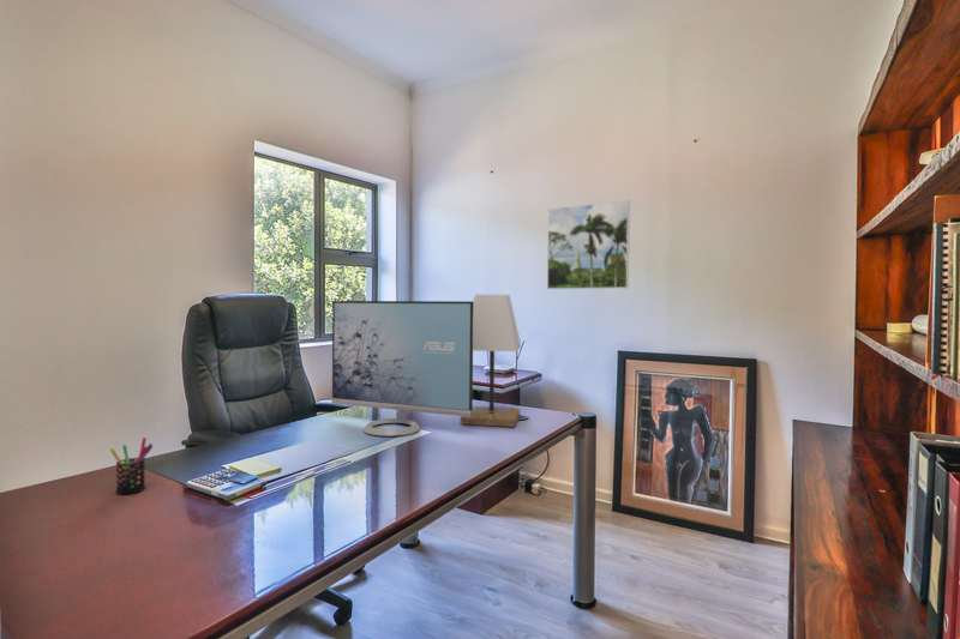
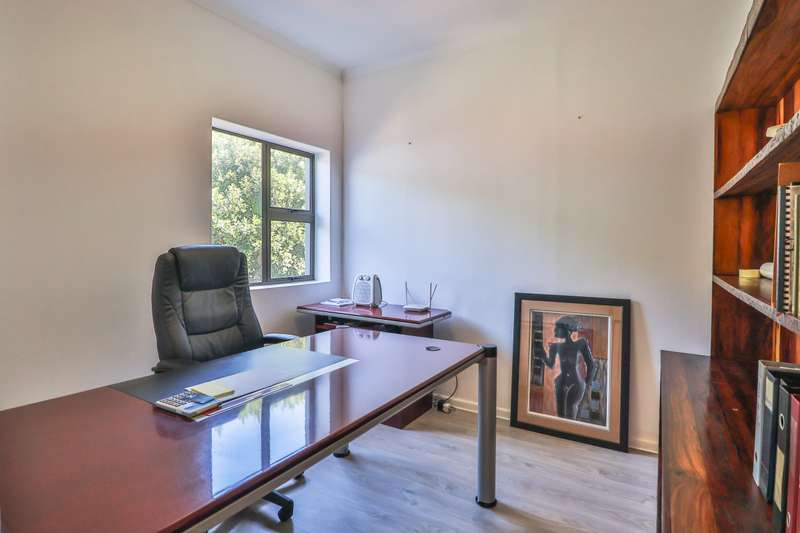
- lamp (492, 357)
- monitor (391, 364)
- pen holder (131, 464)
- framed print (586, 247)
